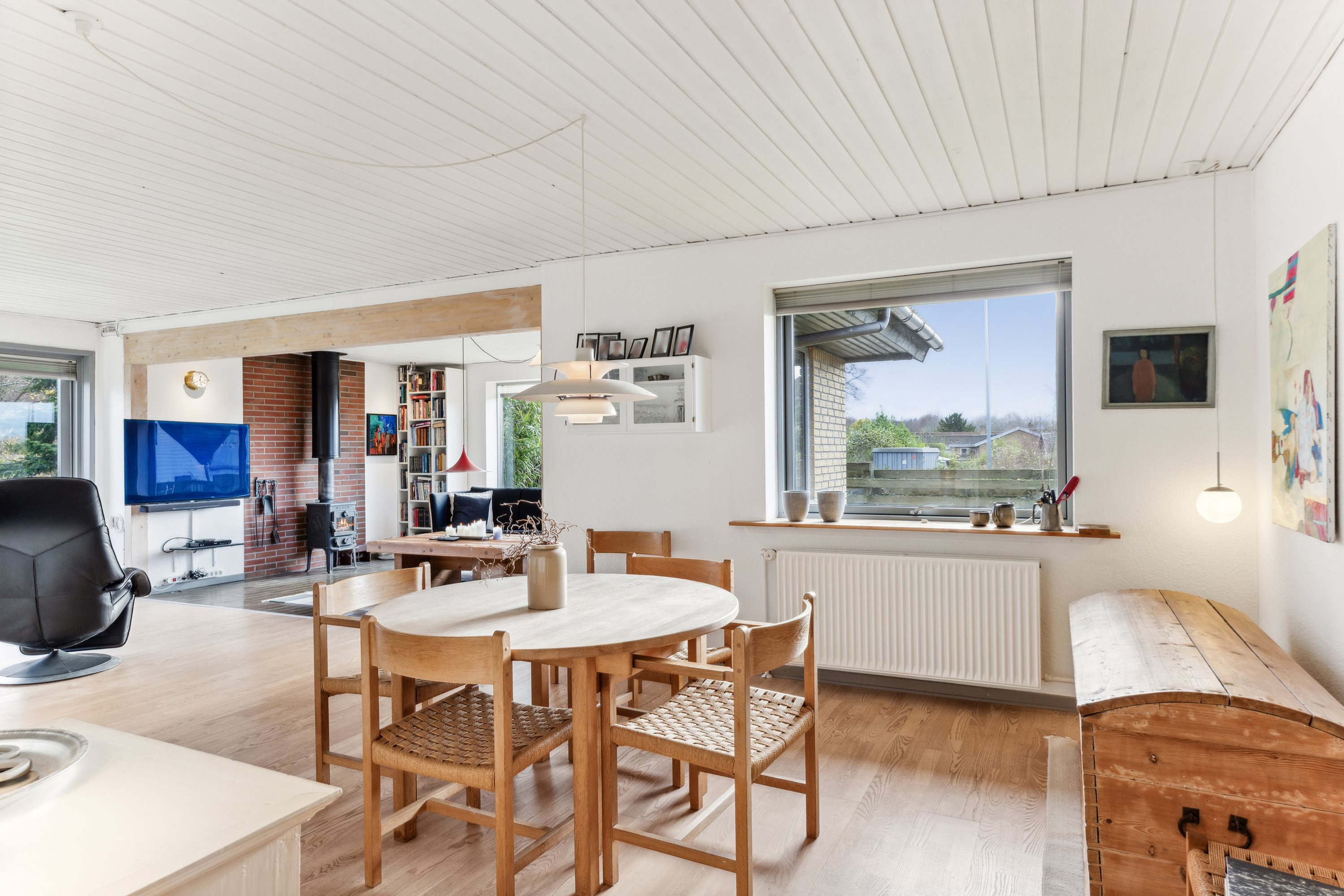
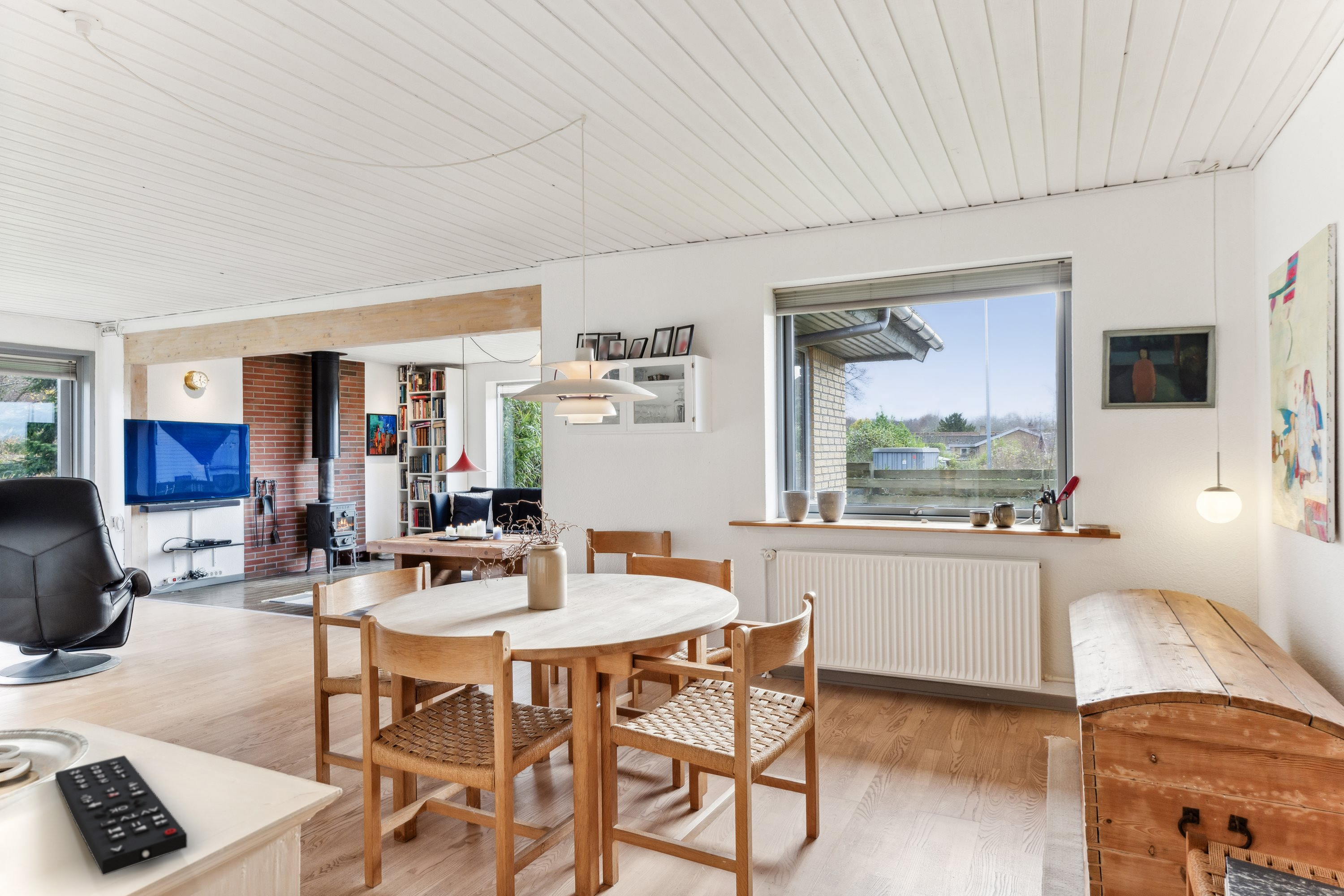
+ remote control (116, 805)
